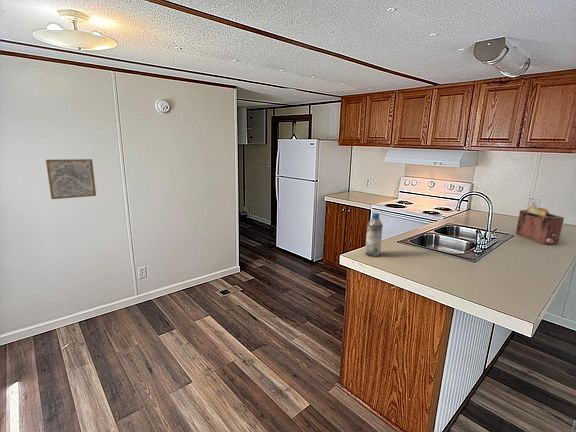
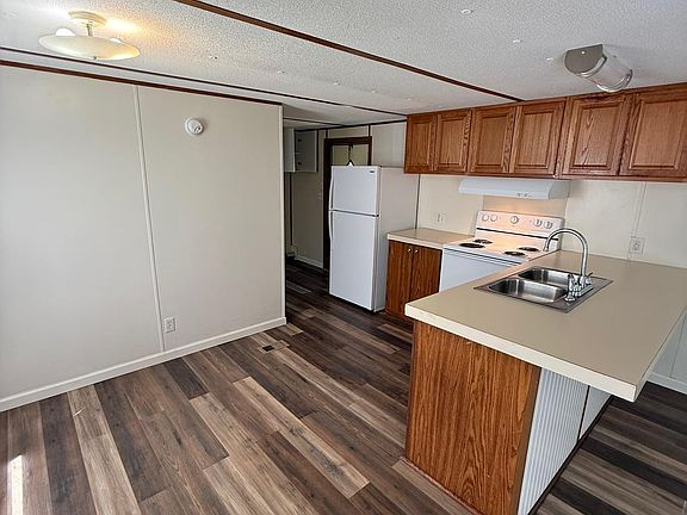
- toaster (540, 223)
- wall art (72, 178)
- water bottle (374, 234)
